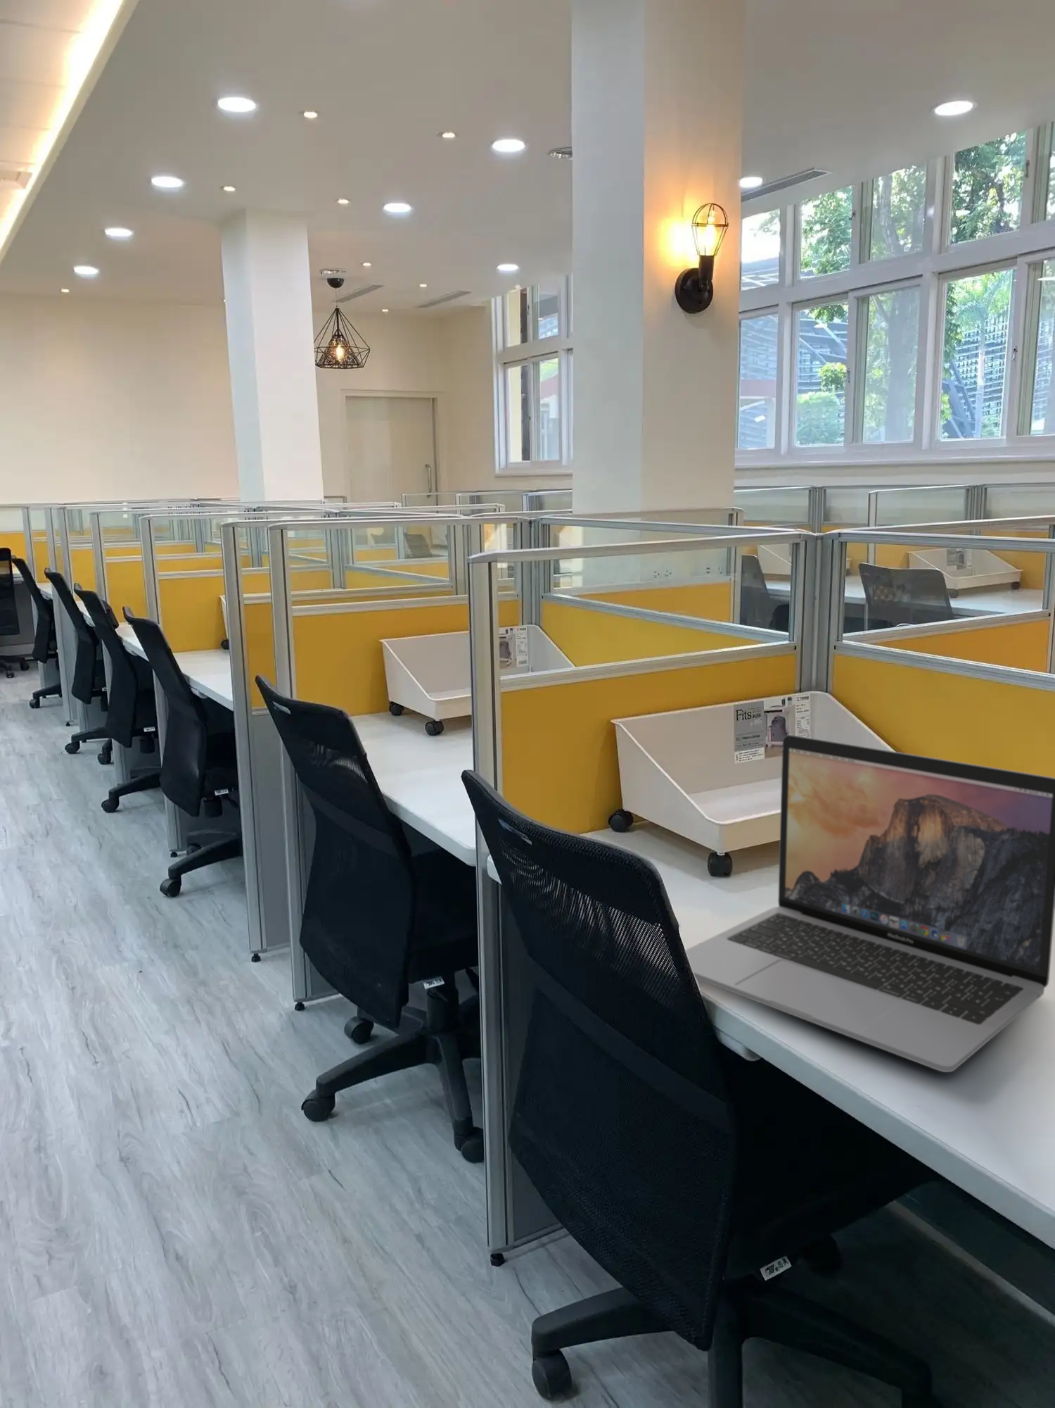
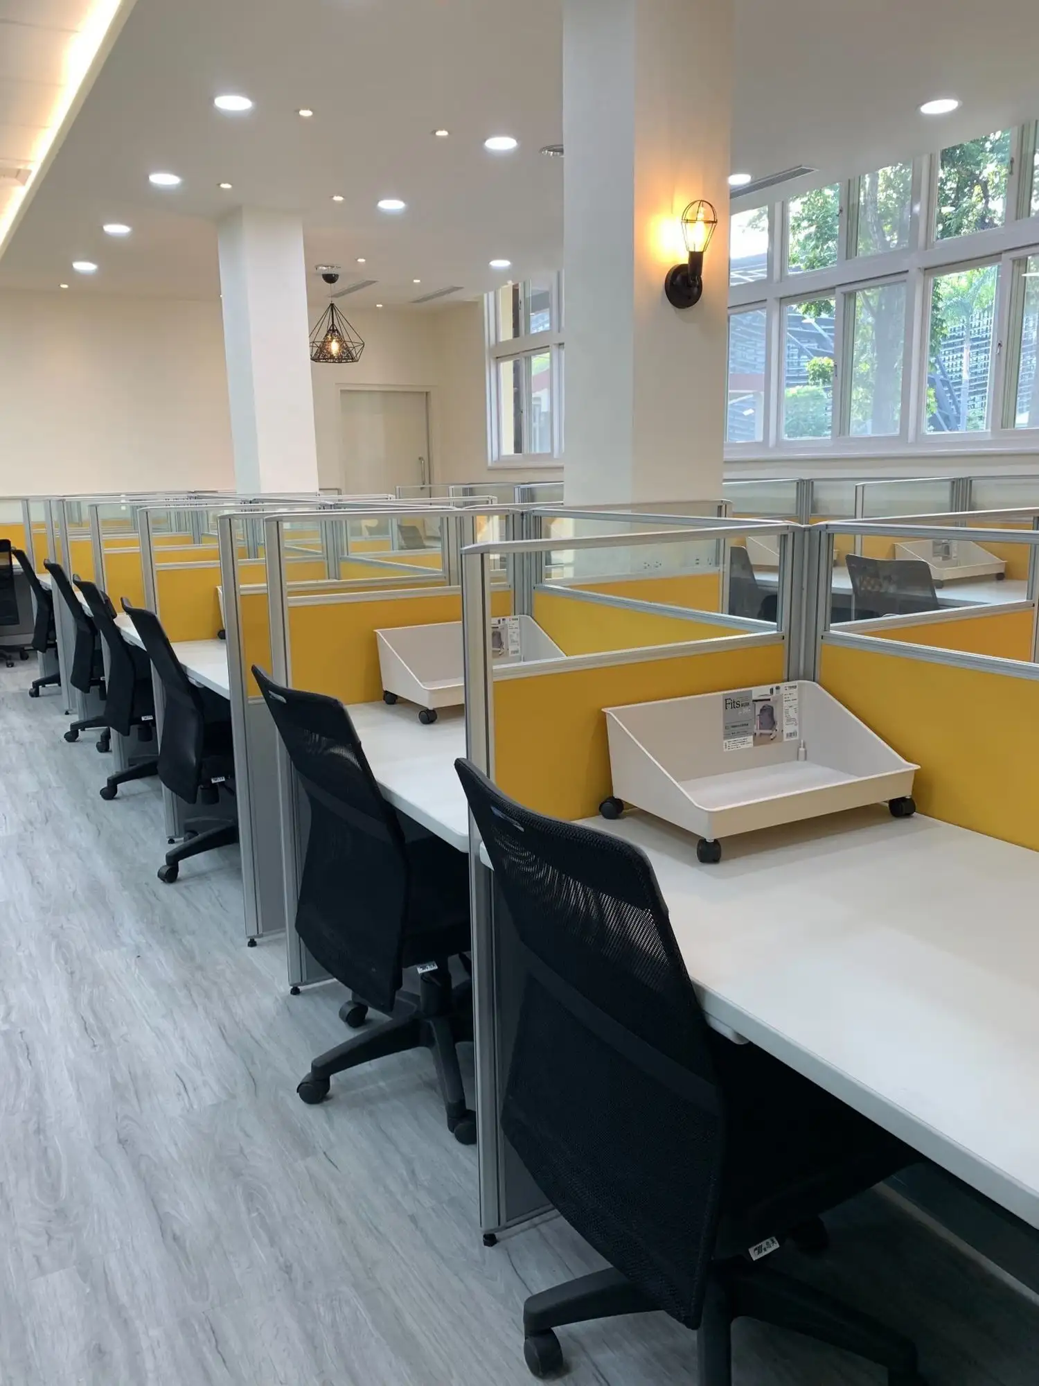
- laptop (853, 879)
